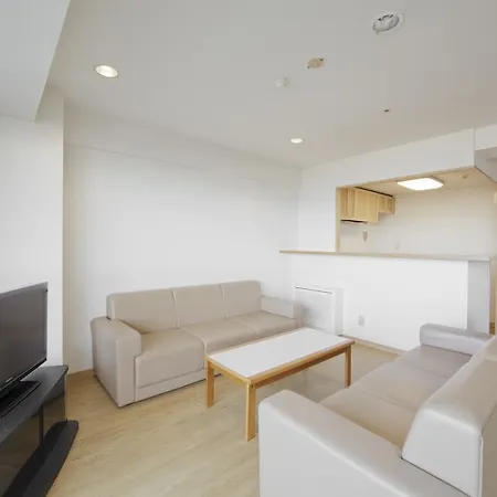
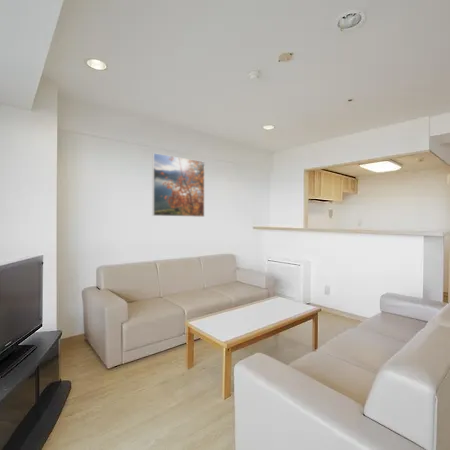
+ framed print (180, 187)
